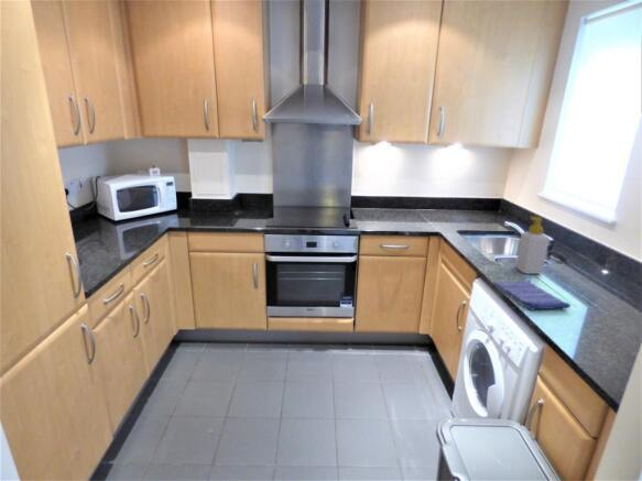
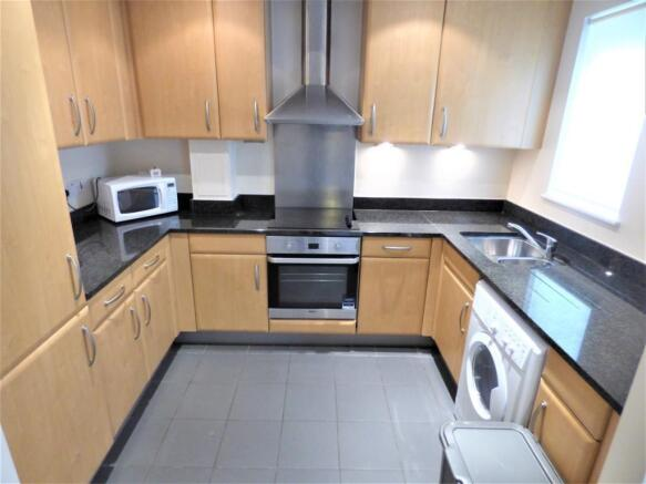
- soap bottle (533, 244)
- dish towel (530, 293)
